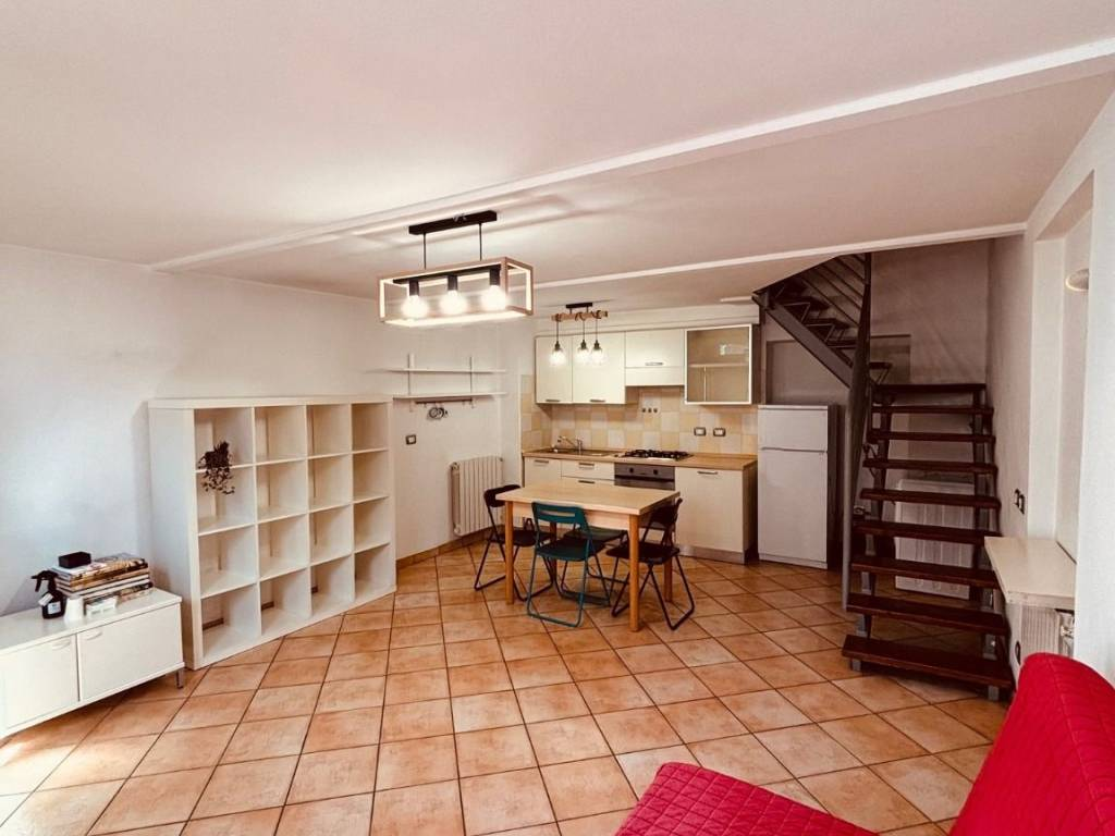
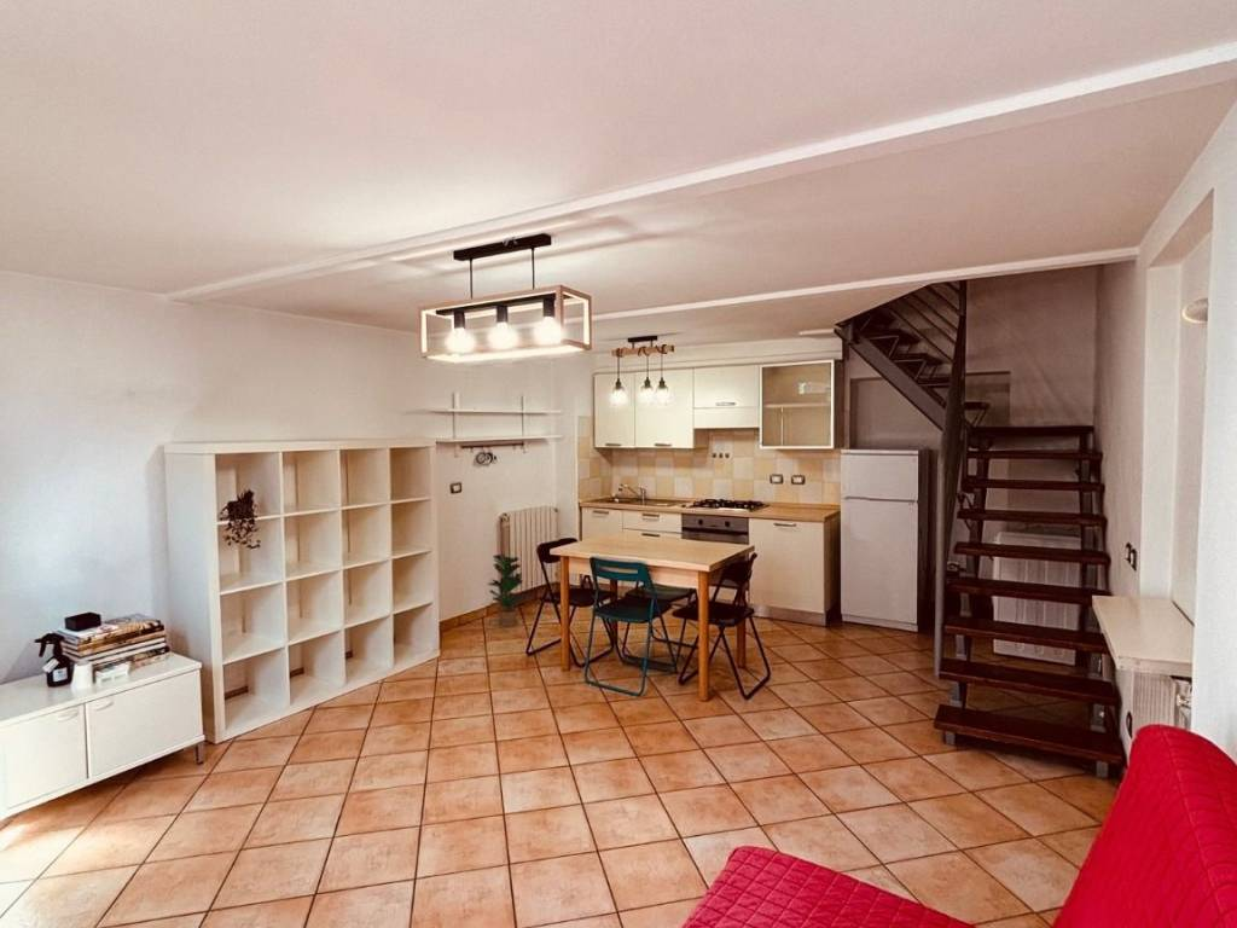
+ potted plant (504, 588)
